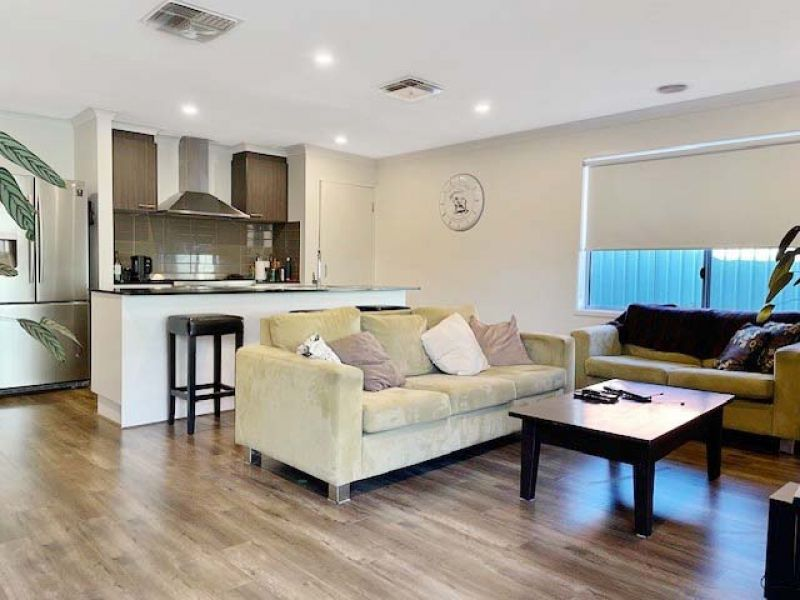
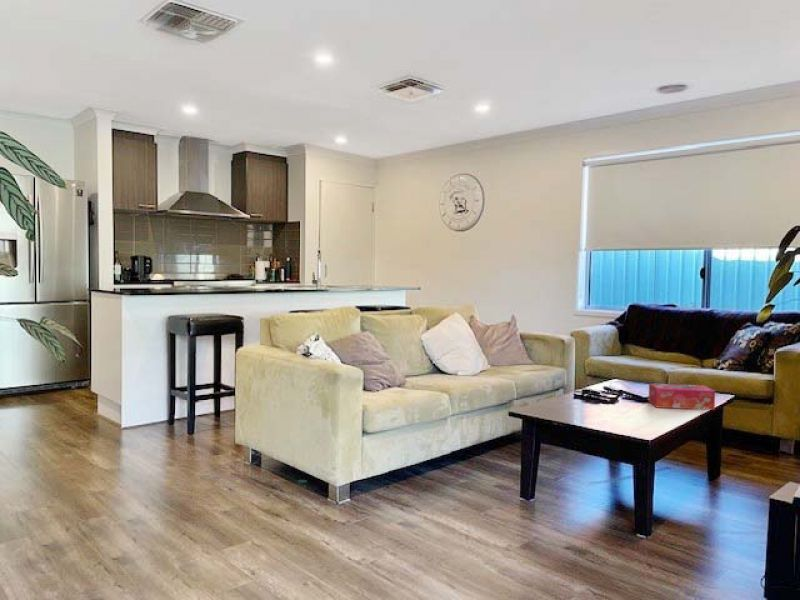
+ tissue box (680, 396)
